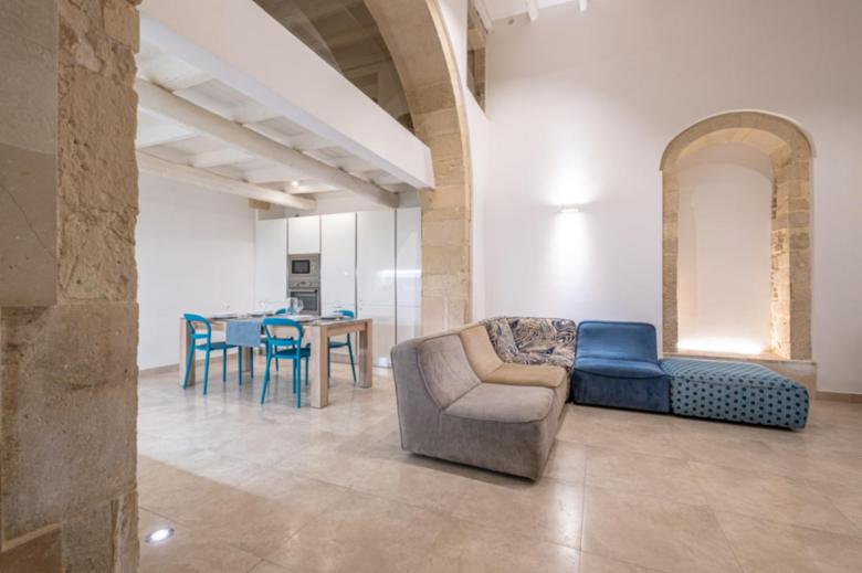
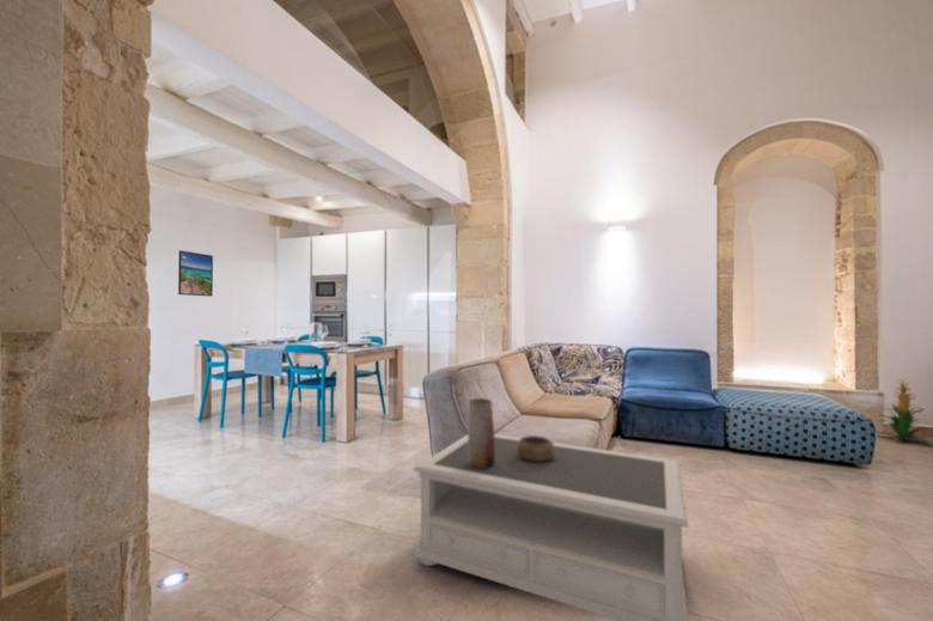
+ indoor plant (903, 408)
+ decorative bowl (536, 448)
+ coffee table (549, 510)
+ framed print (196, 274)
+ vase (481, 432)
